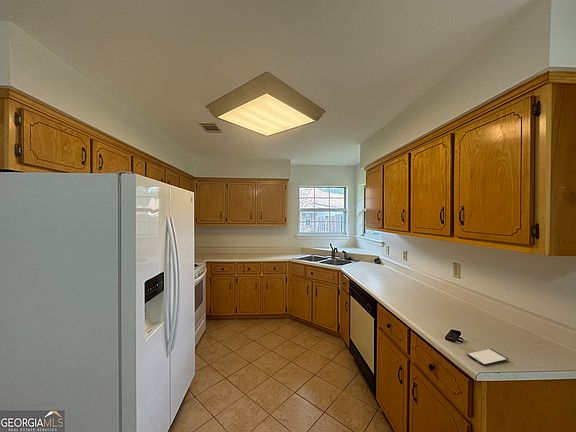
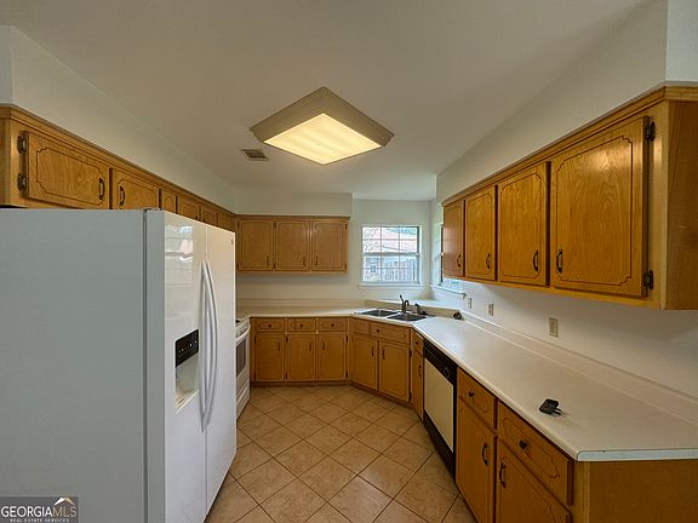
- smartphone (487, 356)
